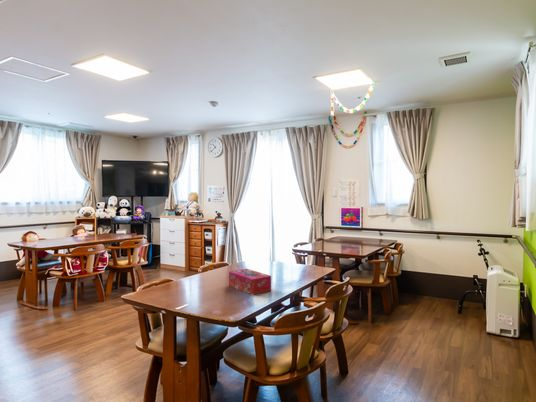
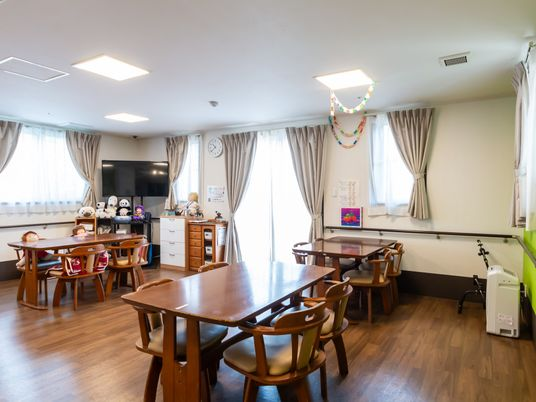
- tissue box (249, 280)
